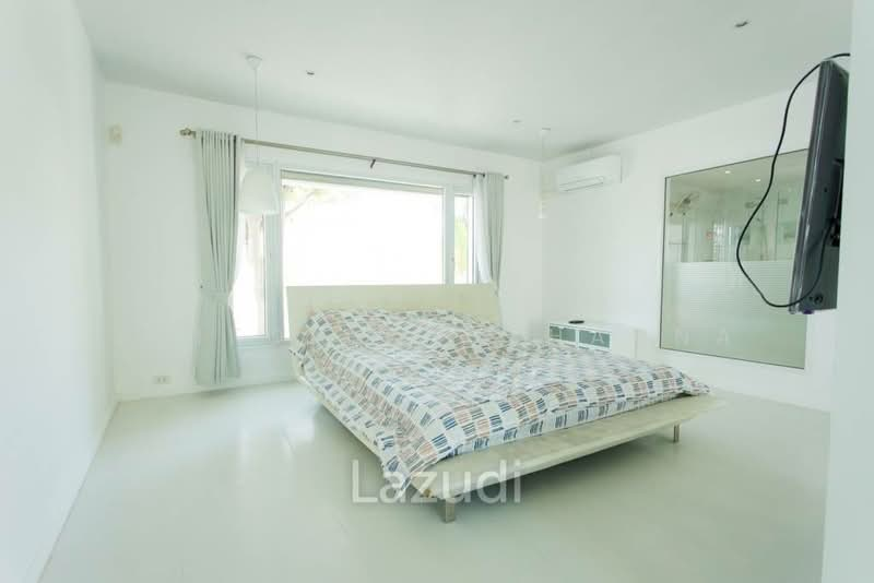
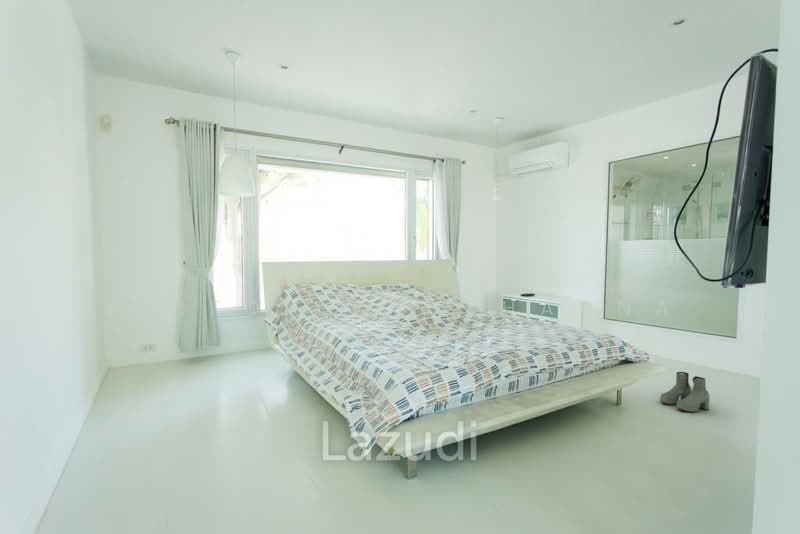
+ boots (685, 390)
